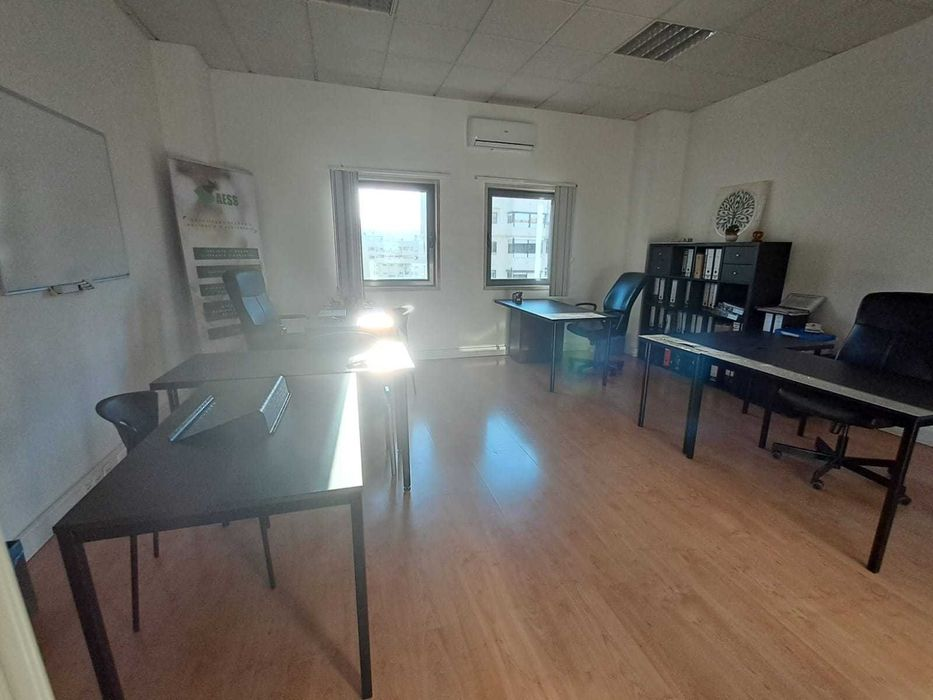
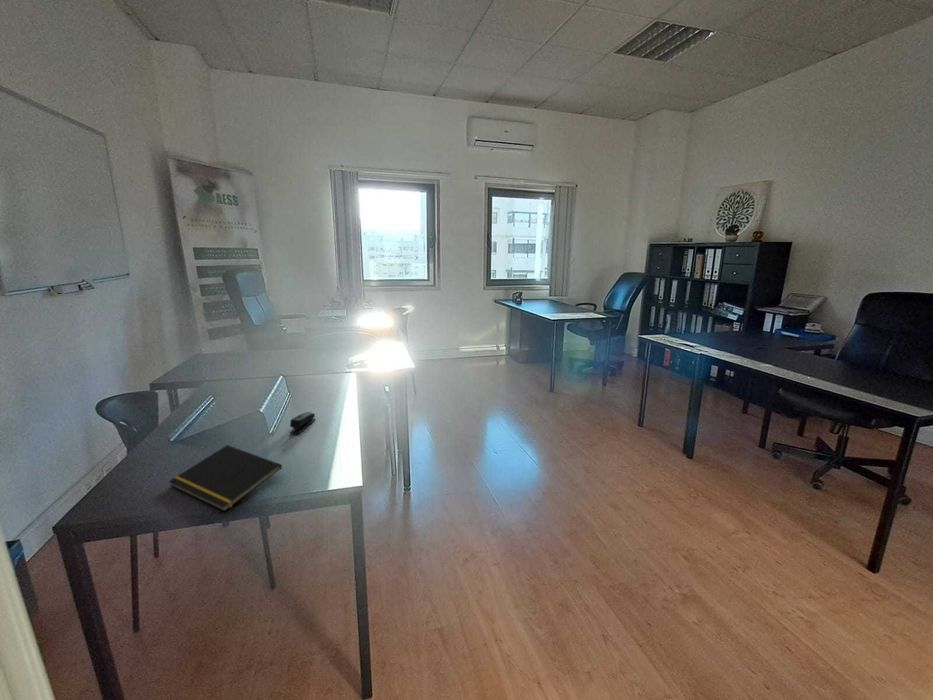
+ stapler (302, 419)
+ notepad (226, 474)
